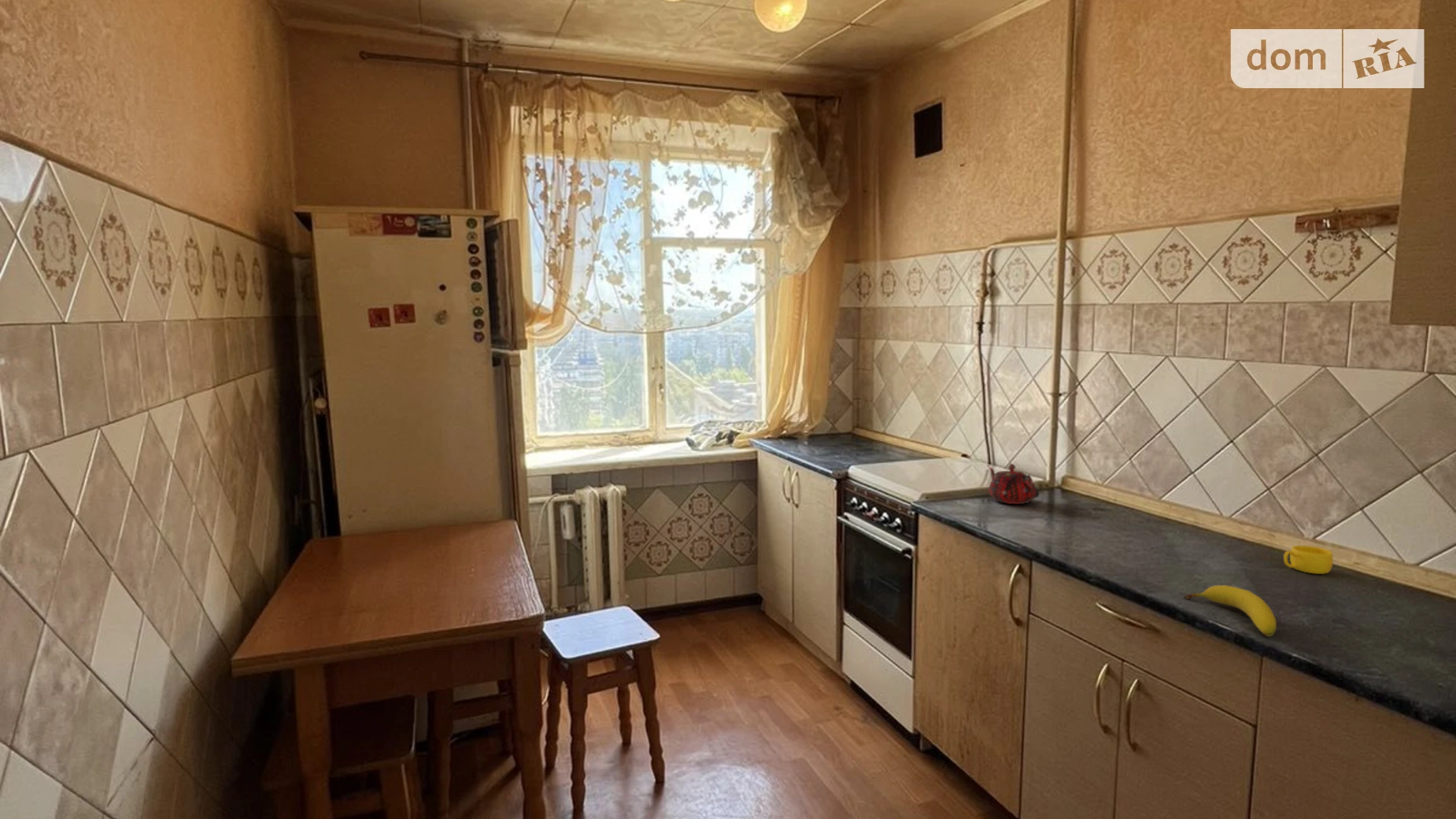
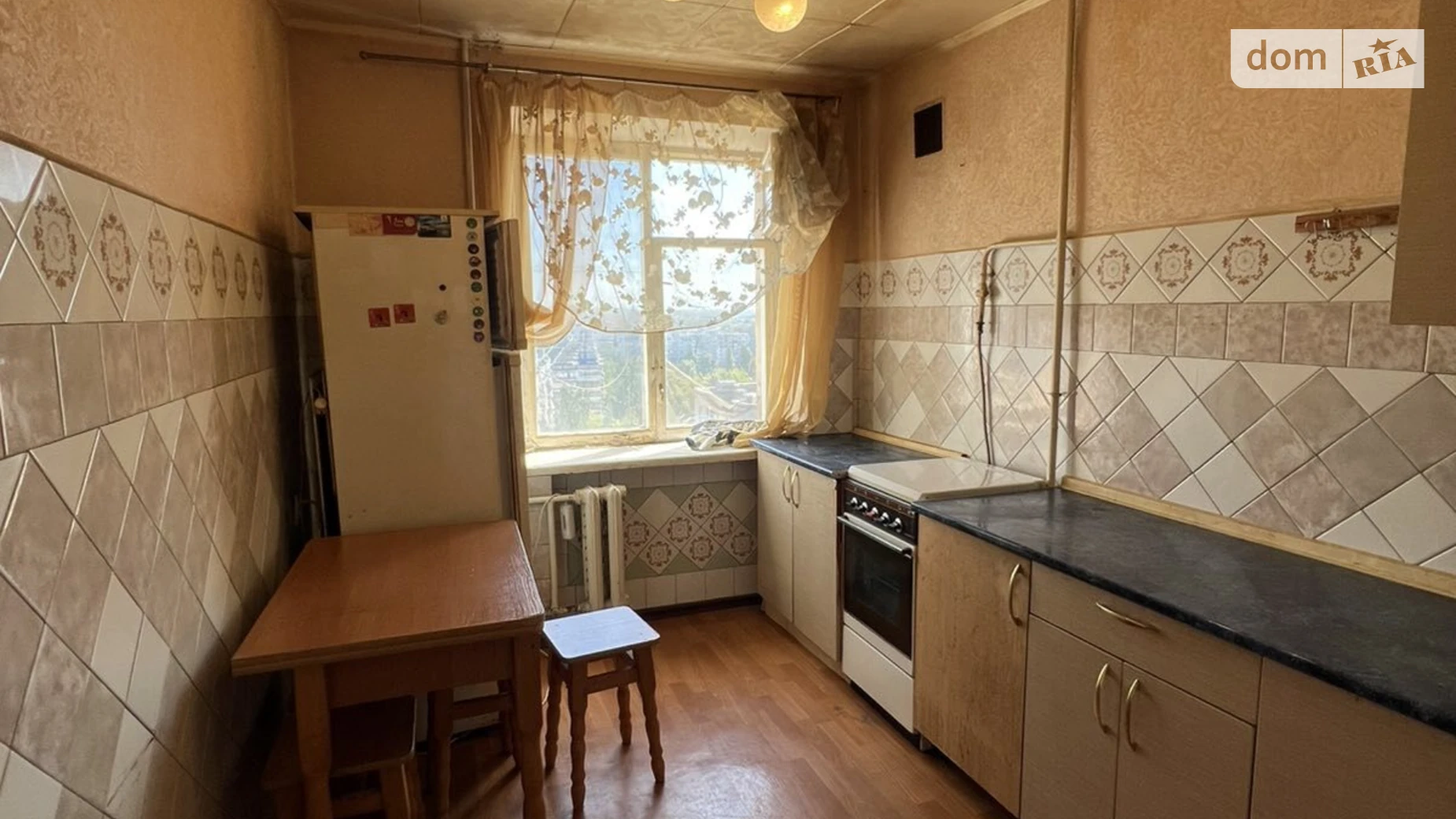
- cup (1306, 559)
- fruit (1240, 605)
- teapot (1011, 482)
